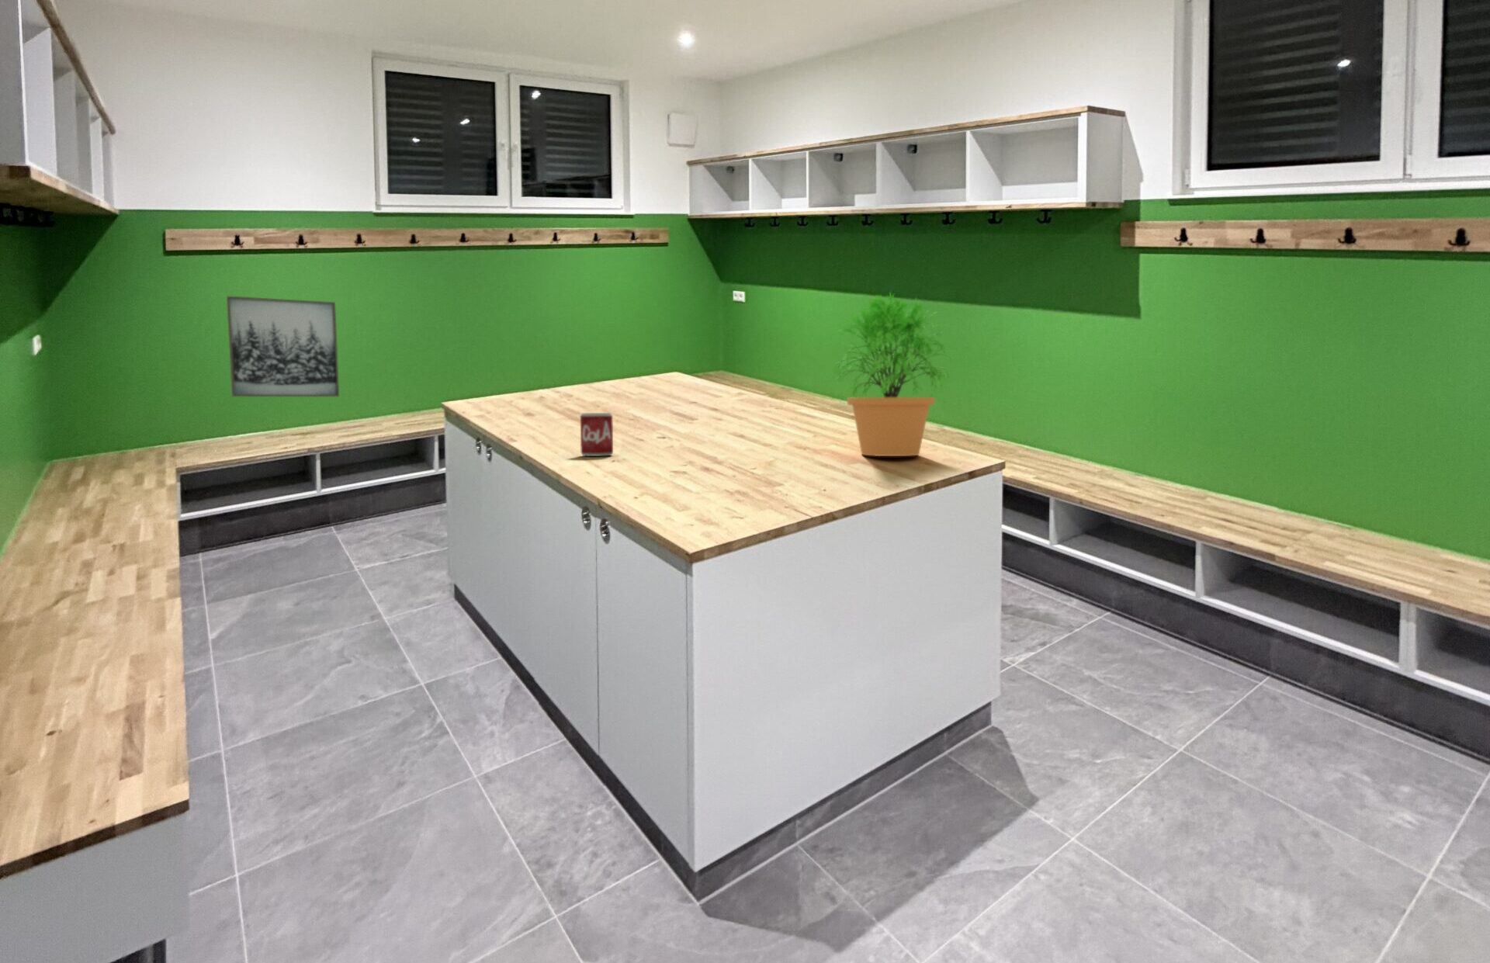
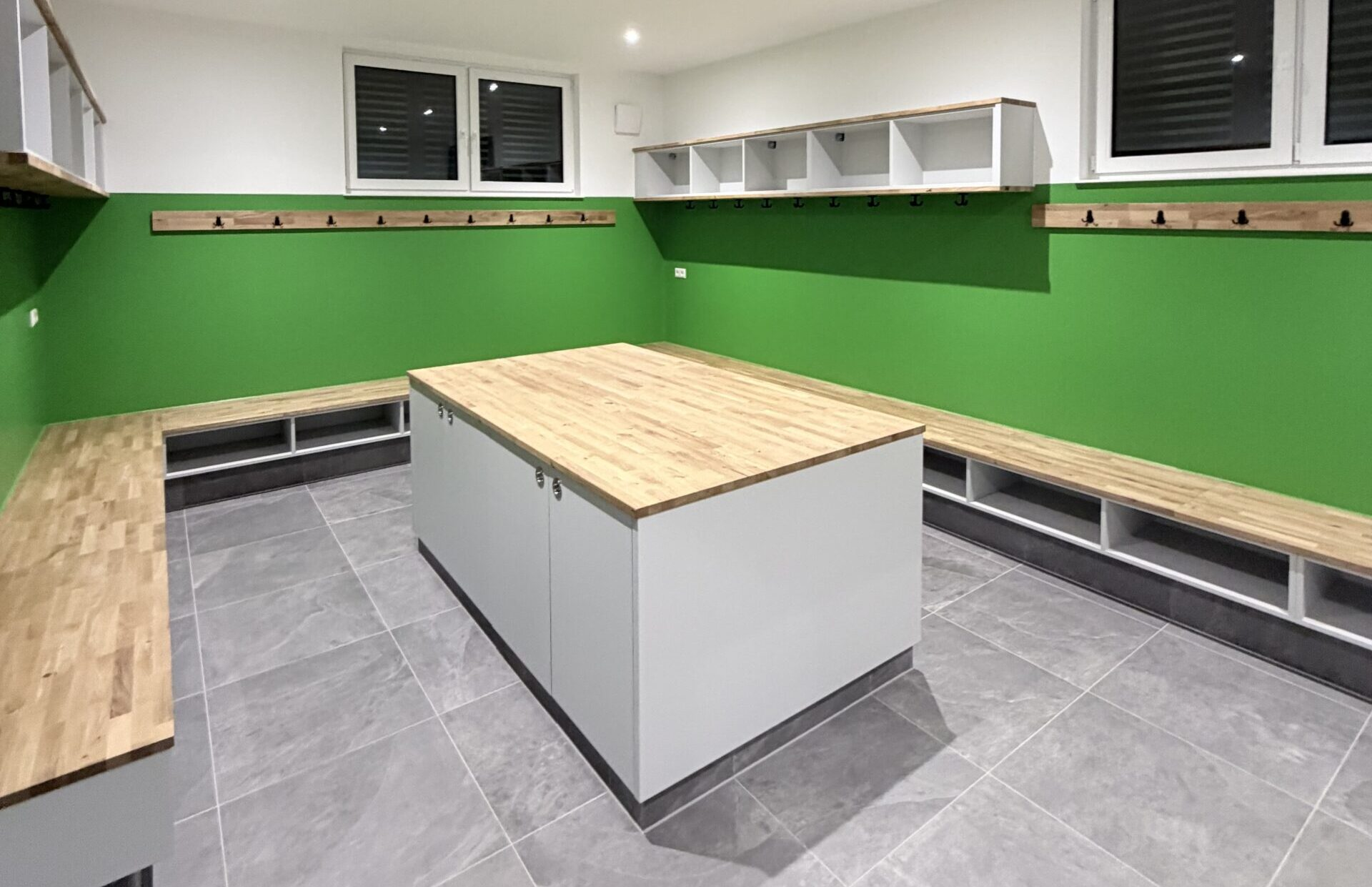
- wall art (285, 347)
- potted plant (891, 375)
- beverage can (596, 434)
